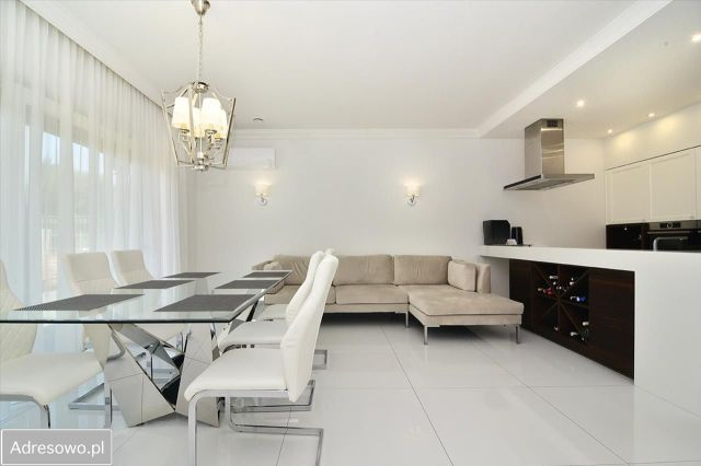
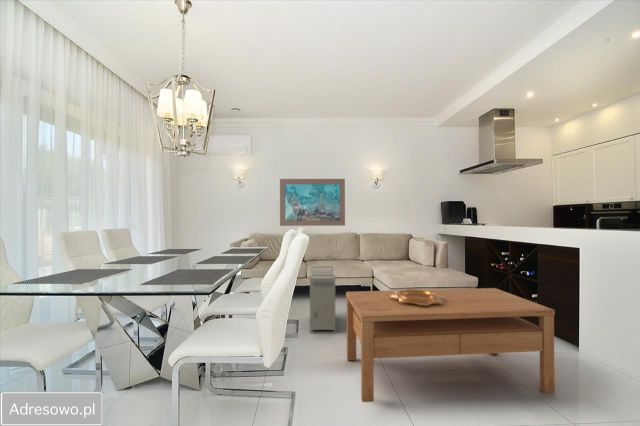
+ decorative bowl (416, 296)
+ storage bin (322, 297)
+ coffee table (439, 336)
+ wall art (312, 202)
